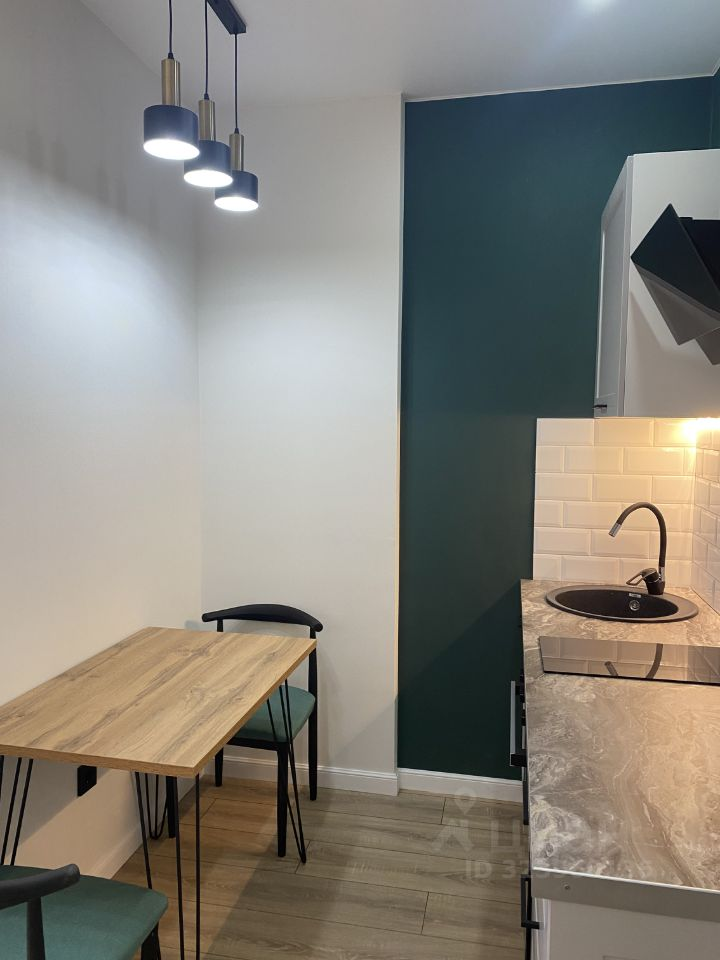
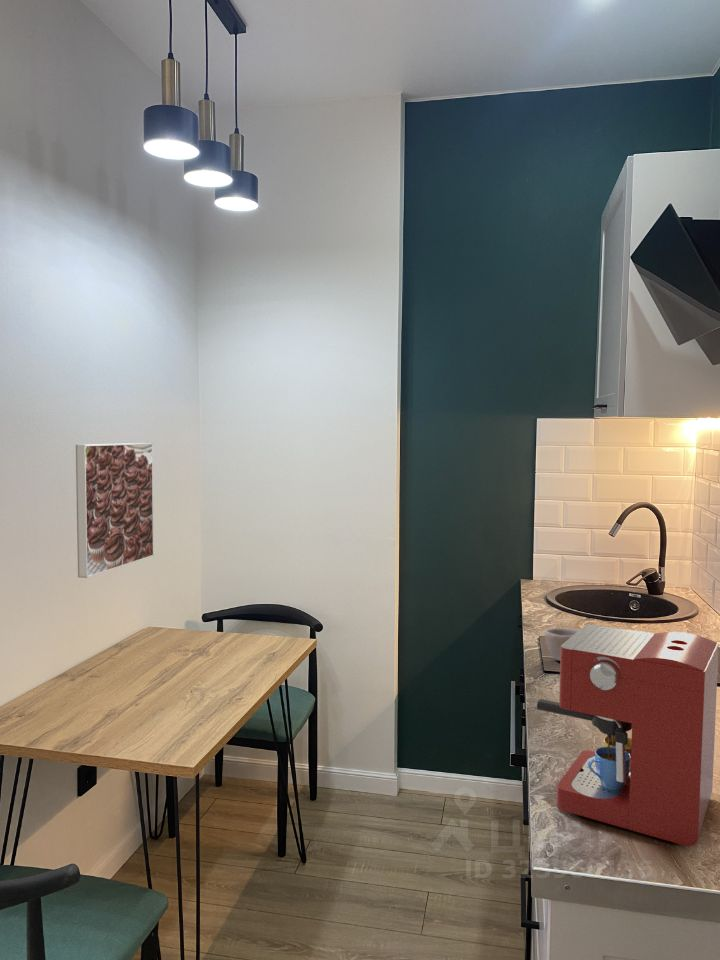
+ cup (565, 641)
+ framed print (118, 505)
+ coffee maker (639, 722)
